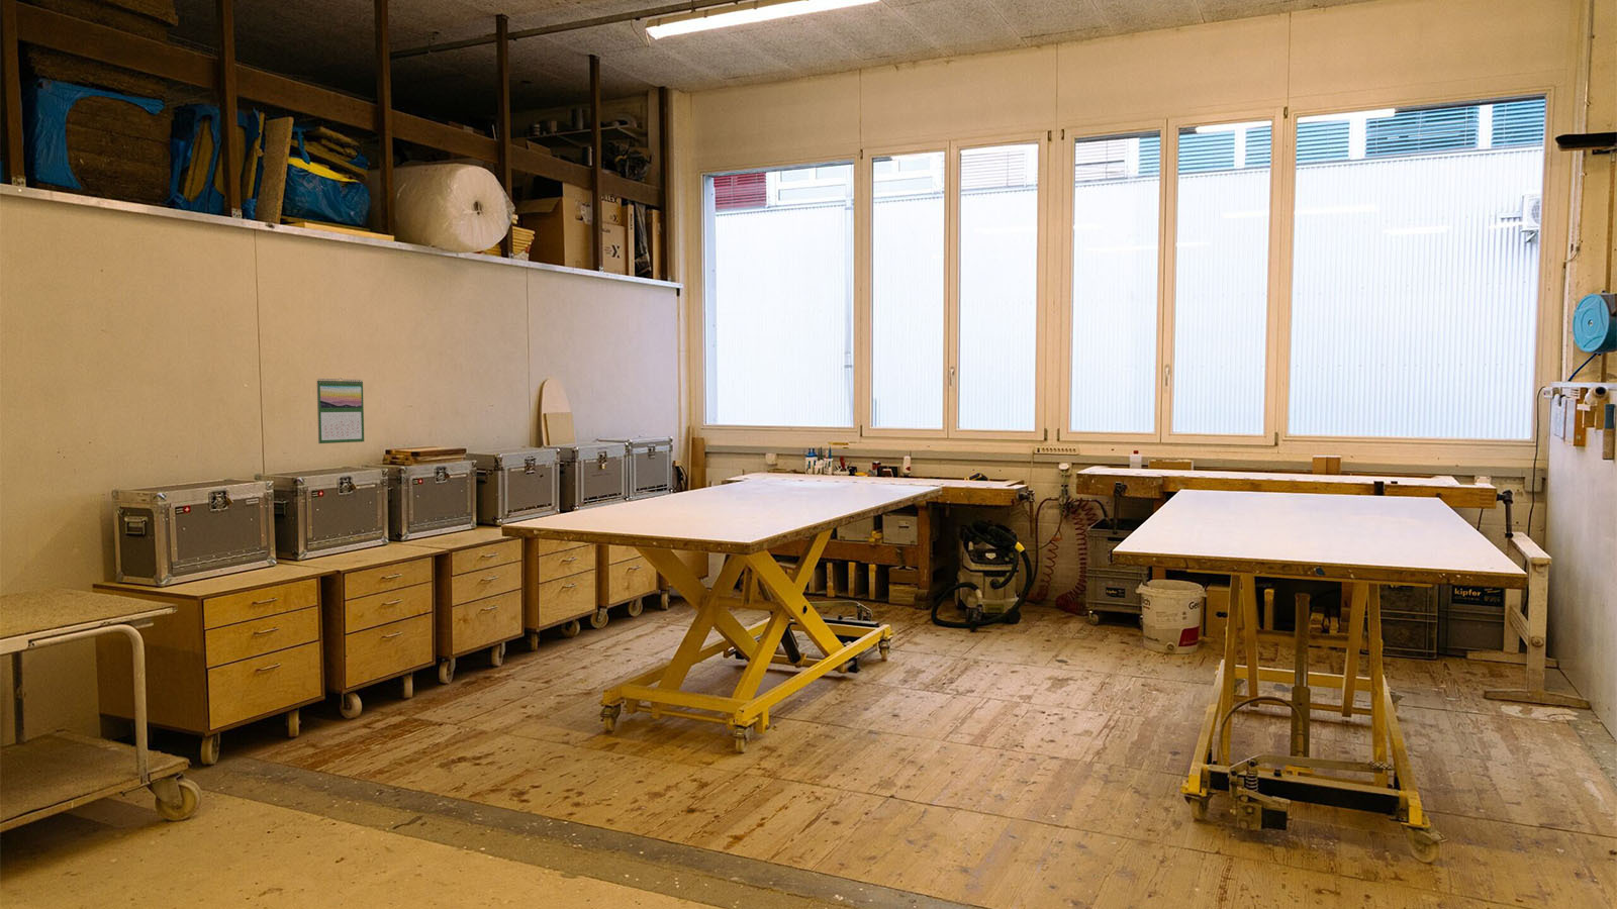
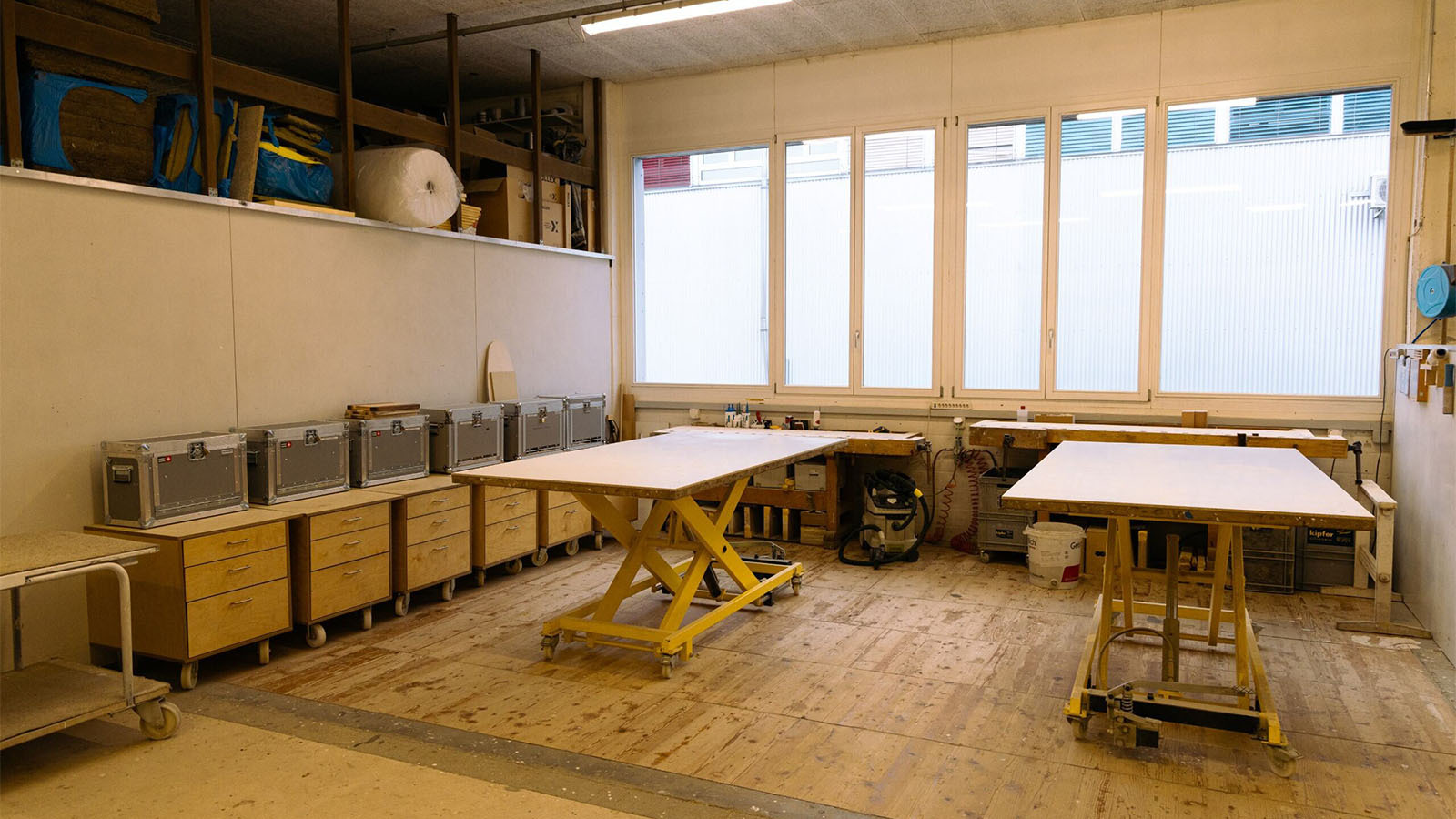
- calendar (341, 410)
